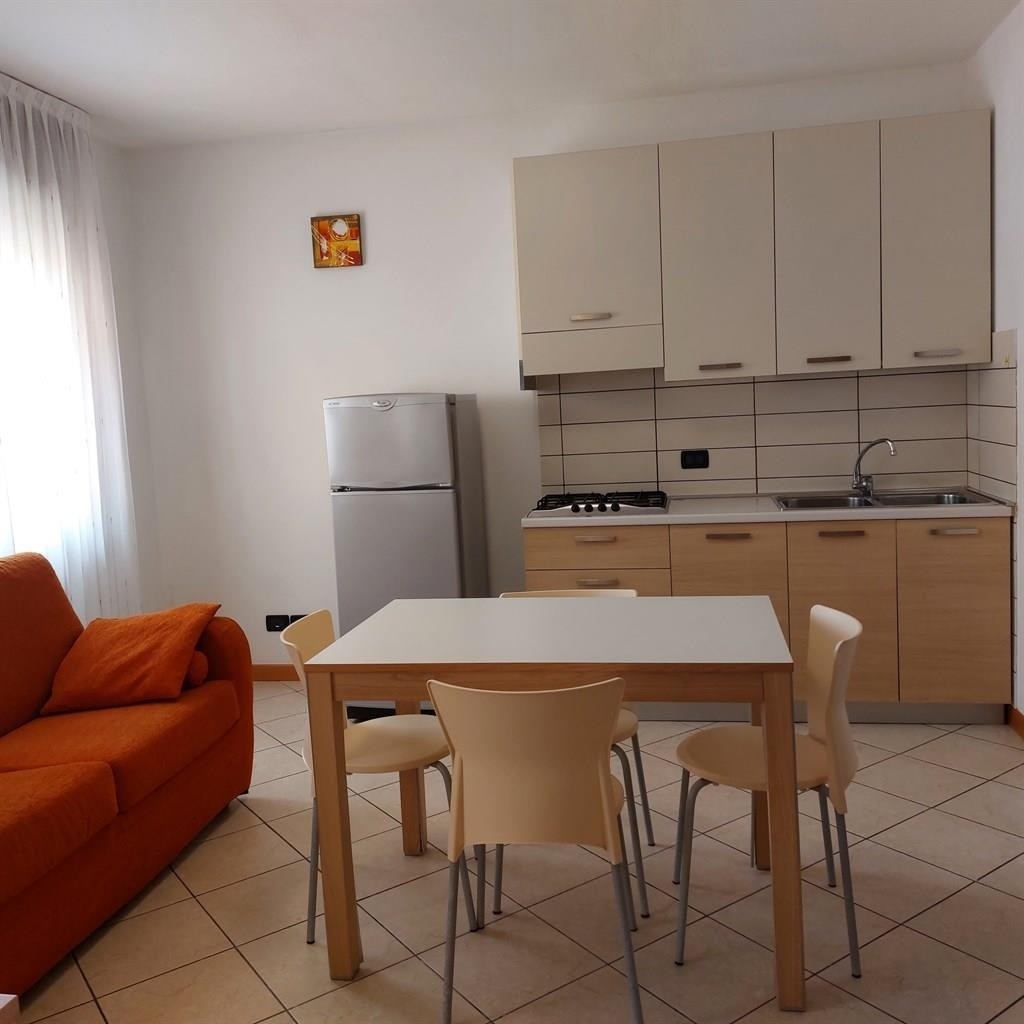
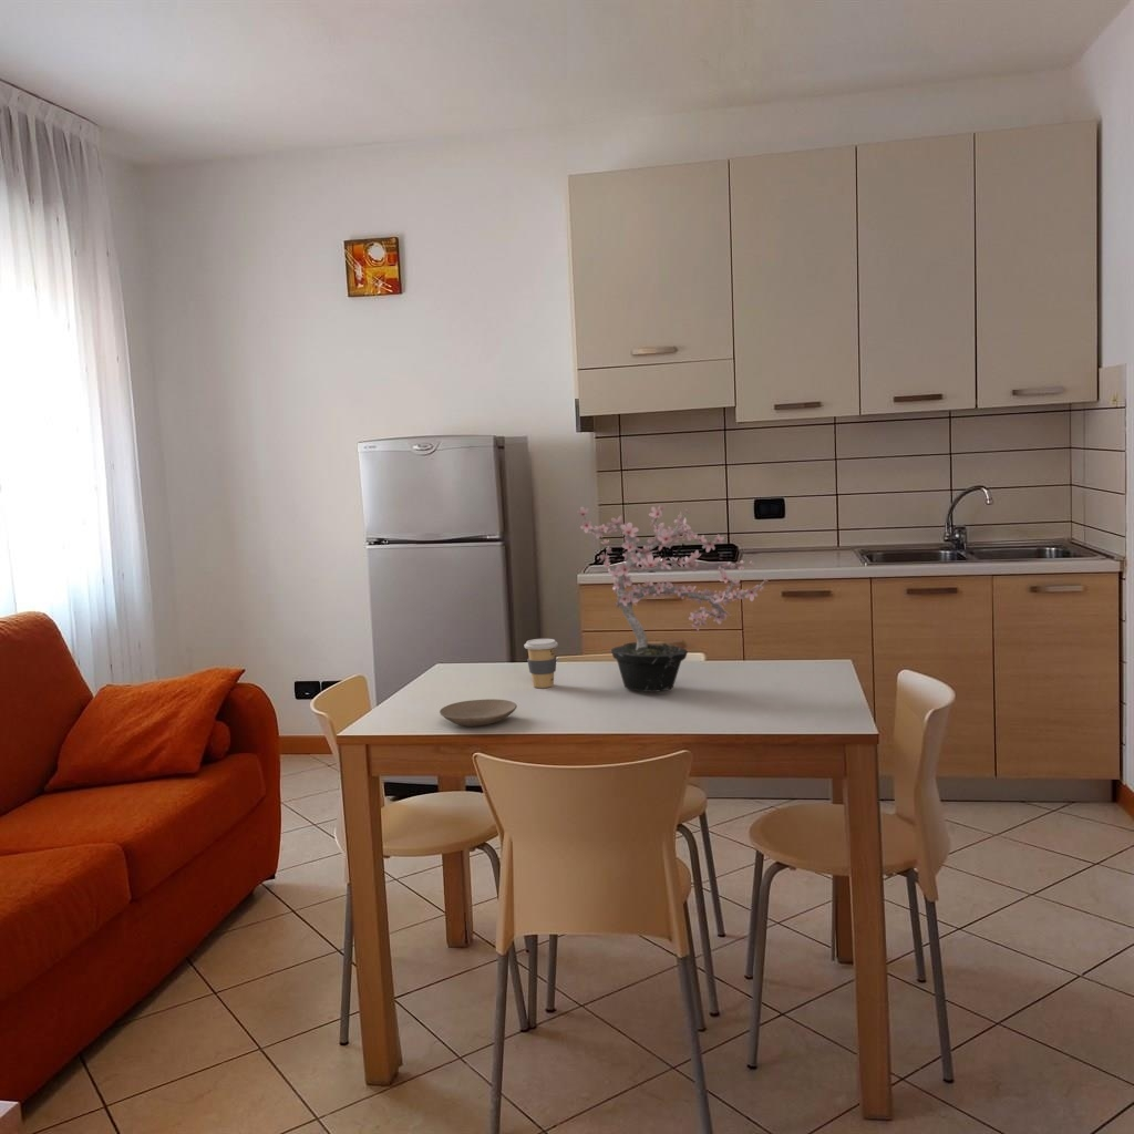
+ plate (478, 714)
+ coffee cup (542, 662)
+ potted plant (674, 594)
